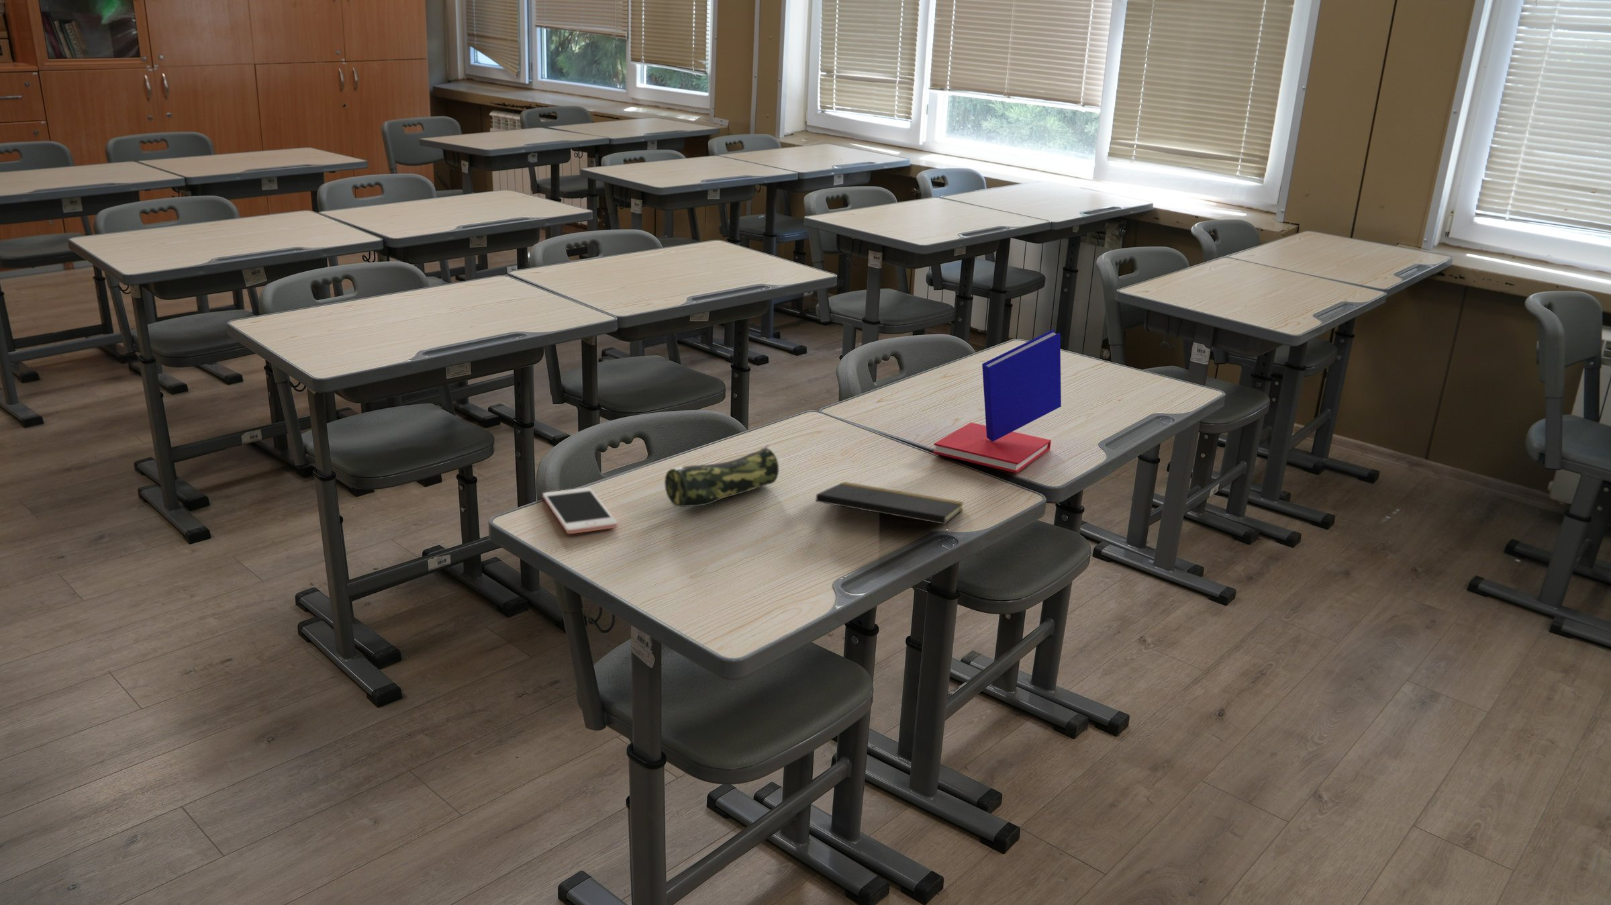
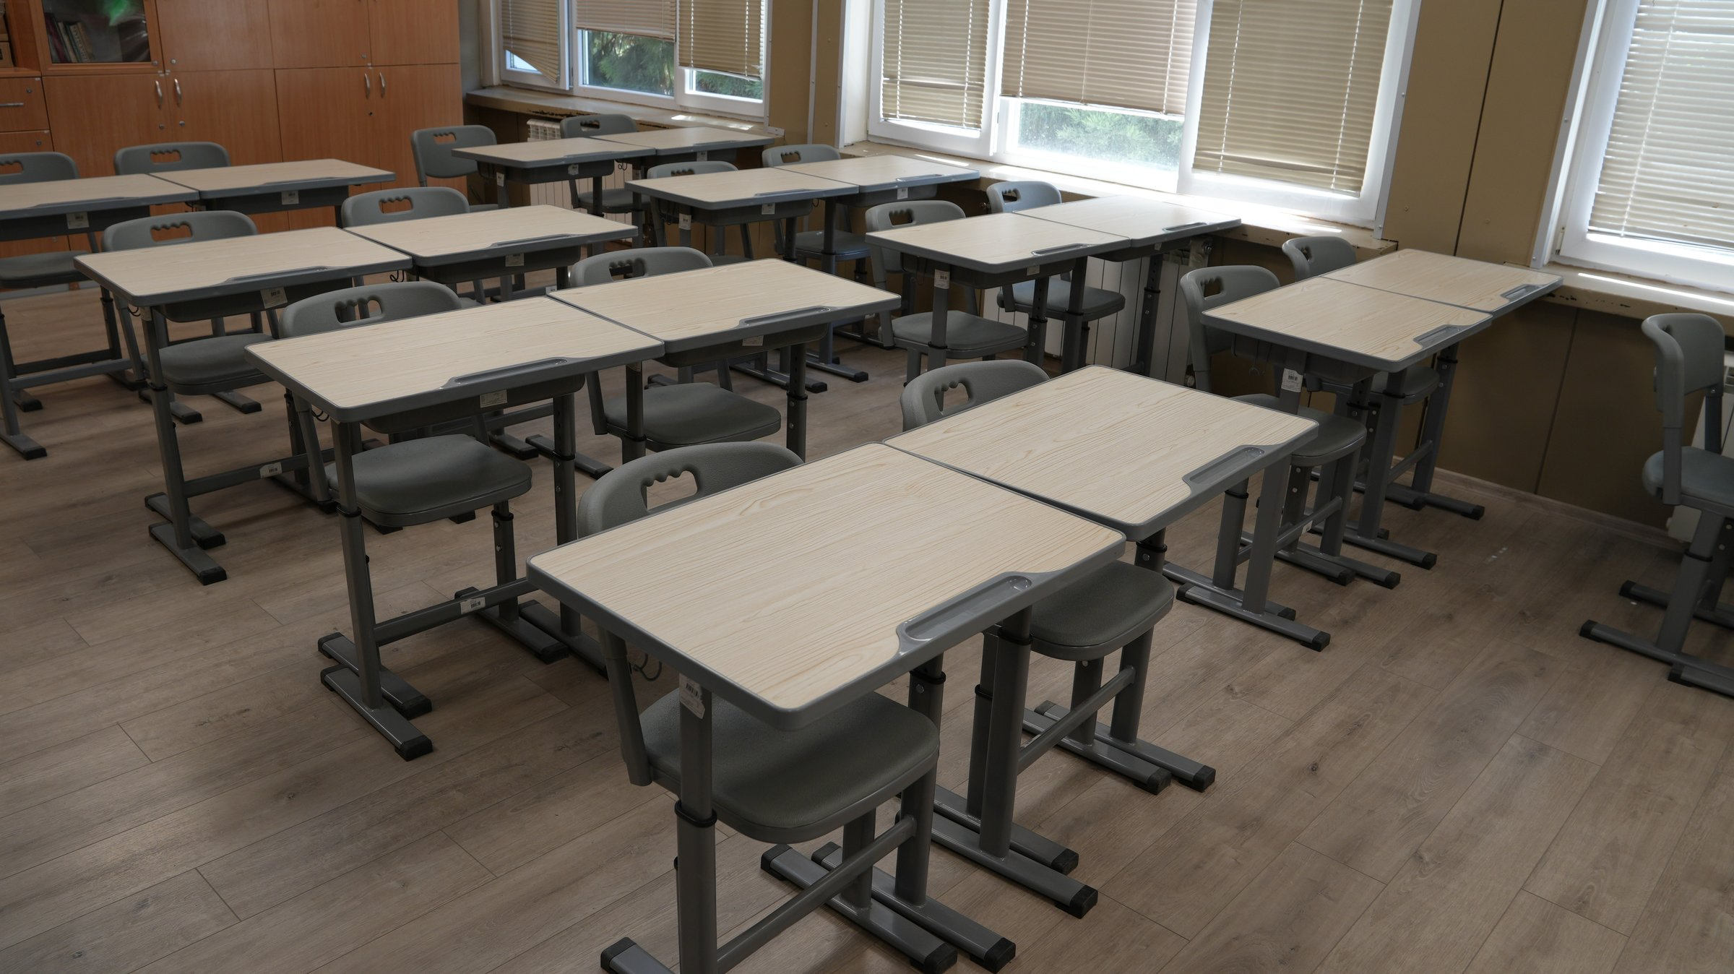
- notepad (891, 501)
- cell phone (579, 510)
- book (1005, 388)
- pencil case (725, 477)
